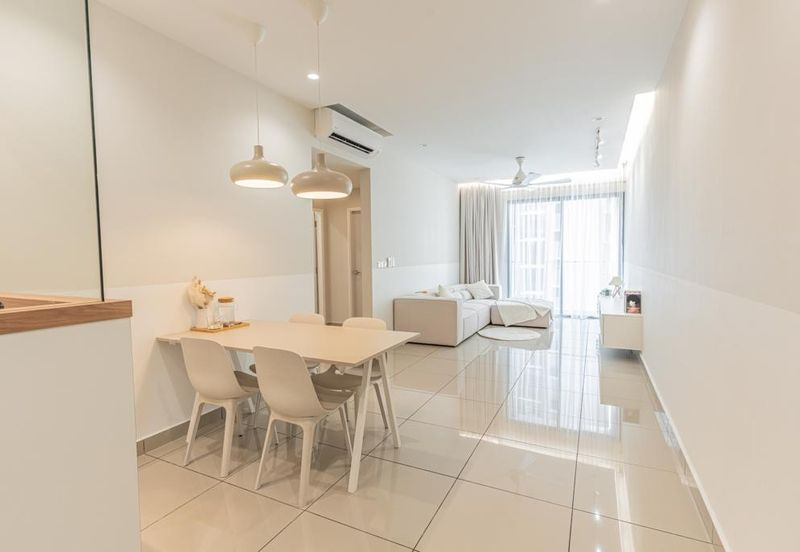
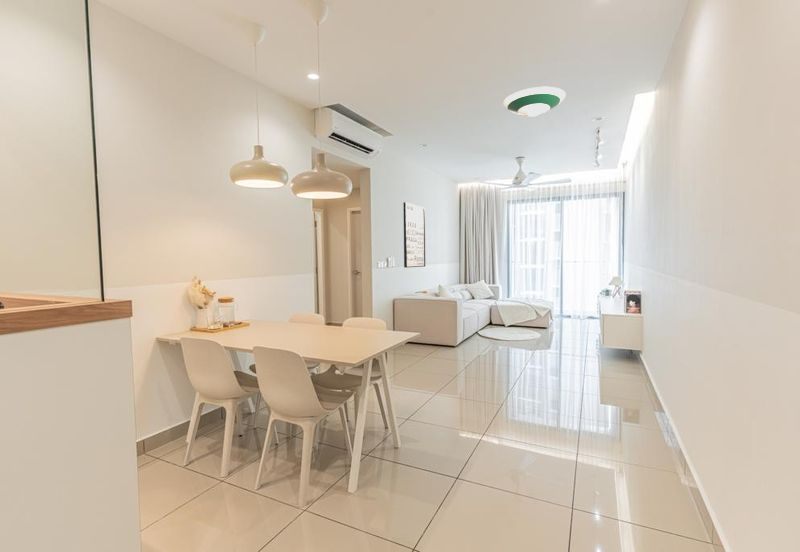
+ wall art (415, 236)
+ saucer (533, 107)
